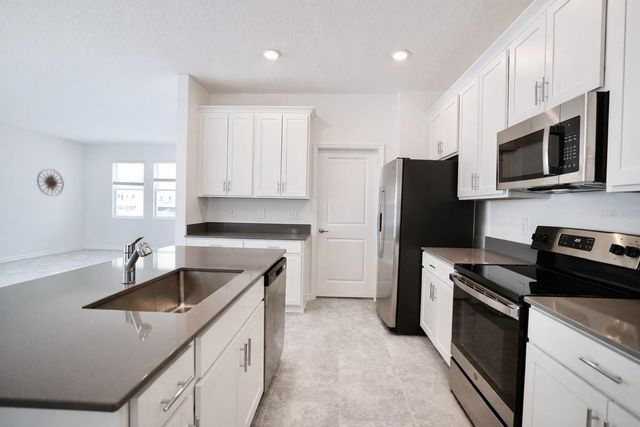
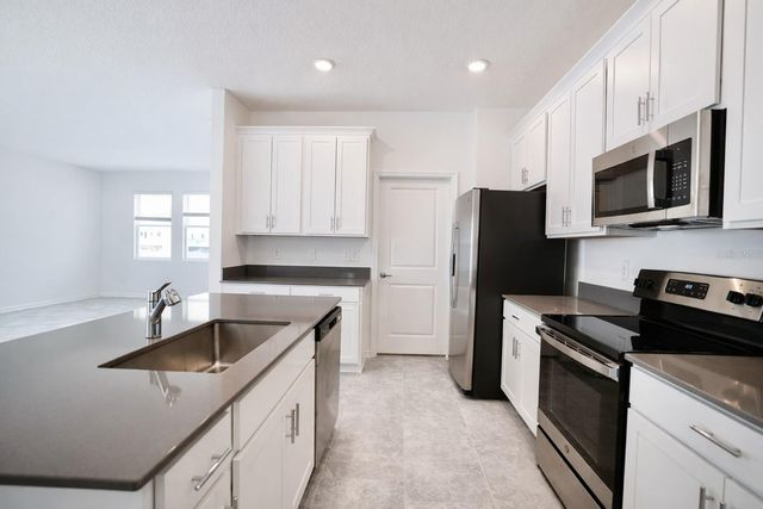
- wall art (50, 182)
